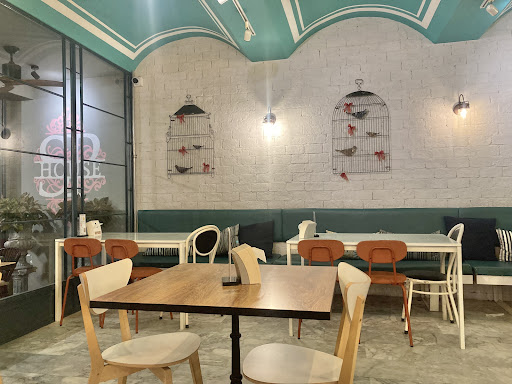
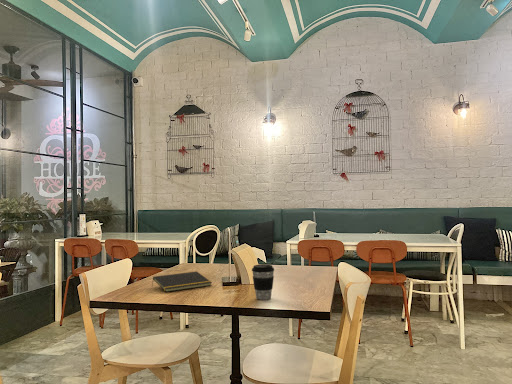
+ notepad (182, 280)
+ coffee cup (263, 281)
